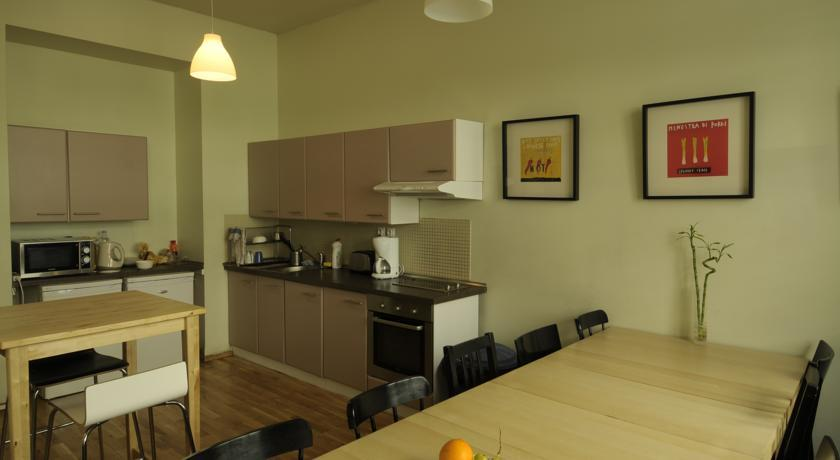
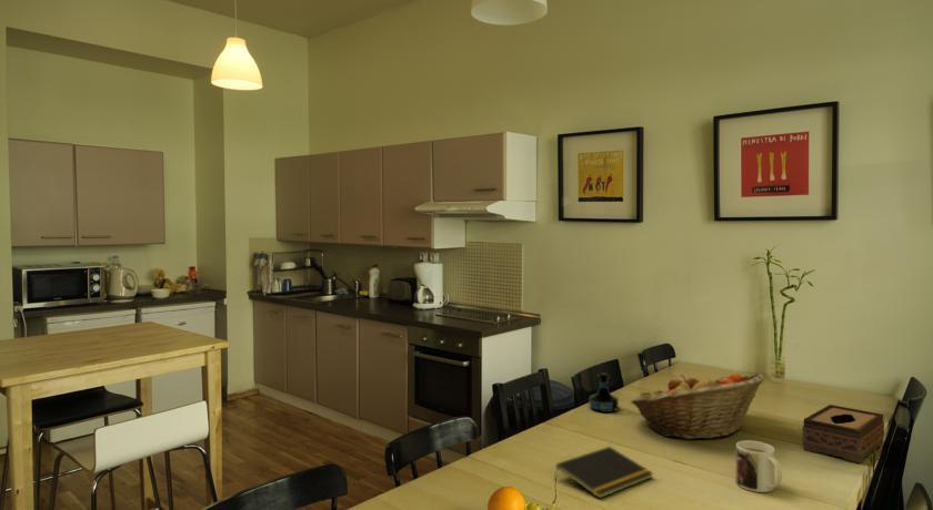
+ fruit basket (698, 399)
+ tissue box (843, 431)
+ mug (756, 467)
+ notepad (604, 470)
+ tequila bottle (603, 390)
